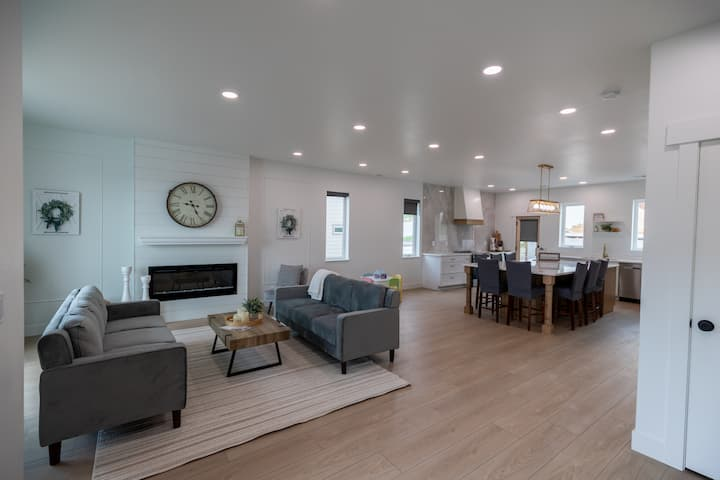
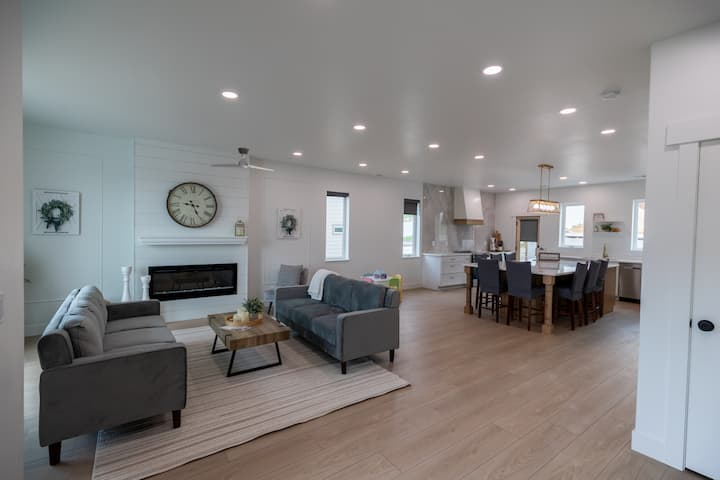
+ ceiling fan (243, 156)
